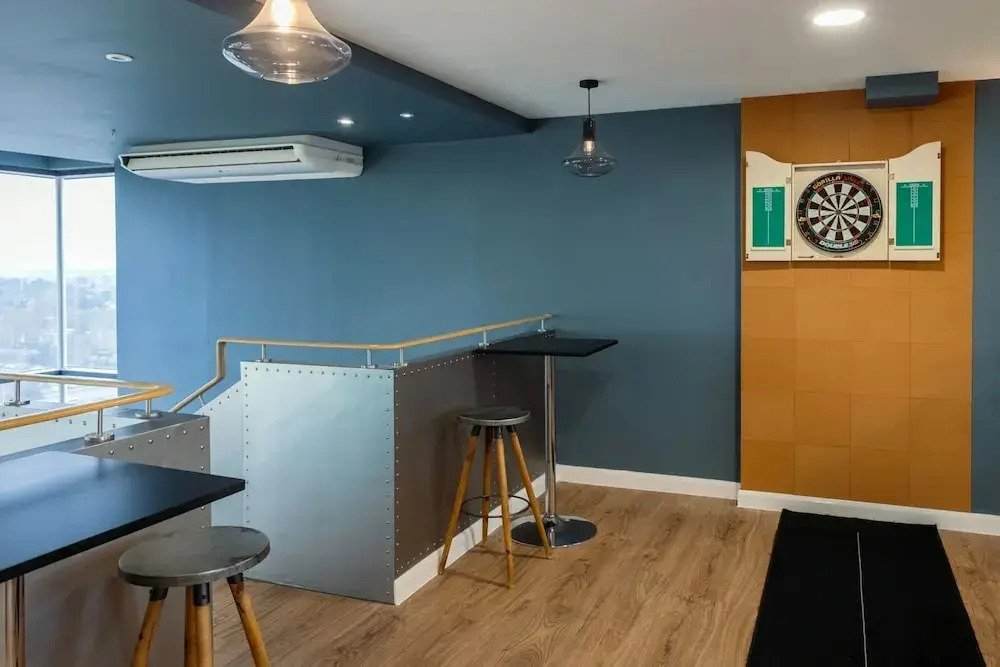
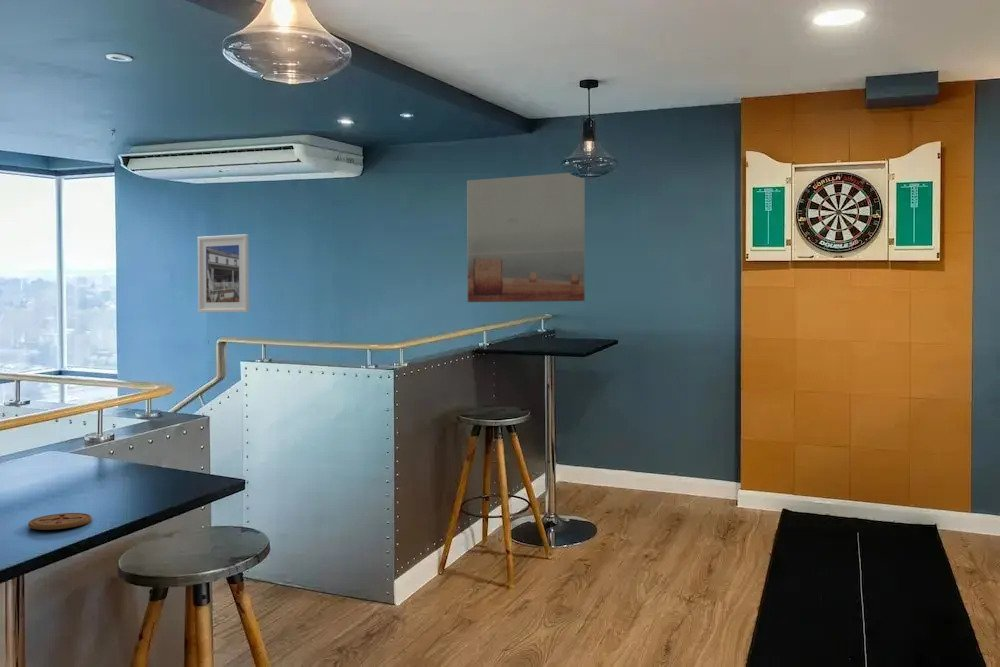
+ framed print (223, 274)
+ coaster (60, 521)
+ wall art (524, 239)
